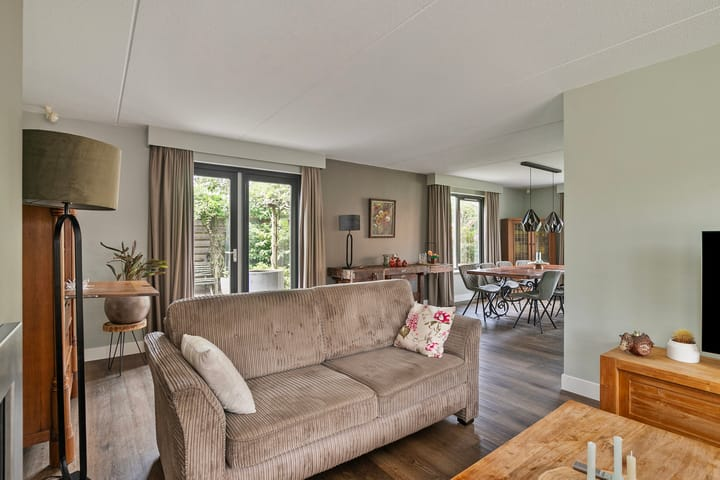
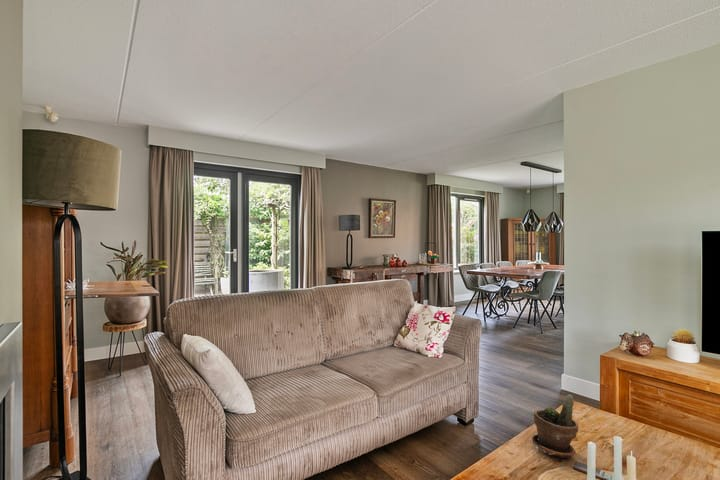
+ potted plant (554, 421)
